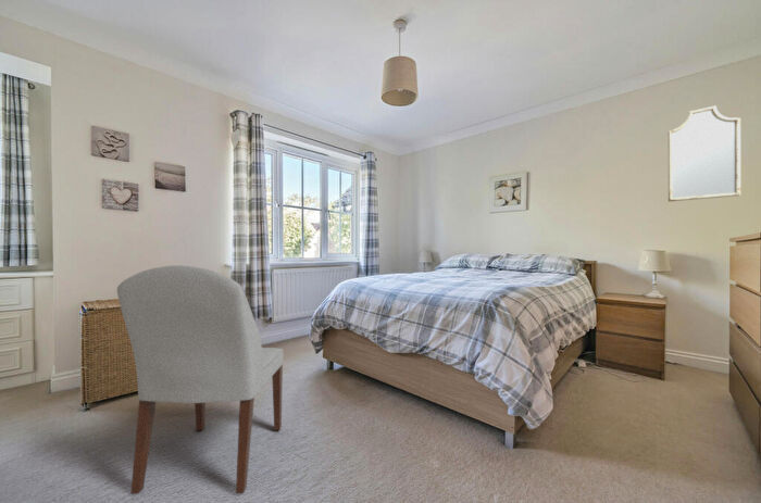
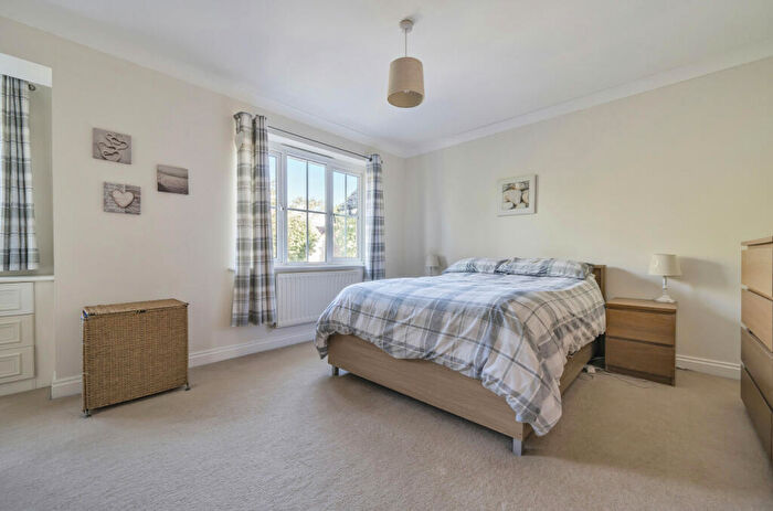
- home mirror (702, 153)
- chair (214, 361)
